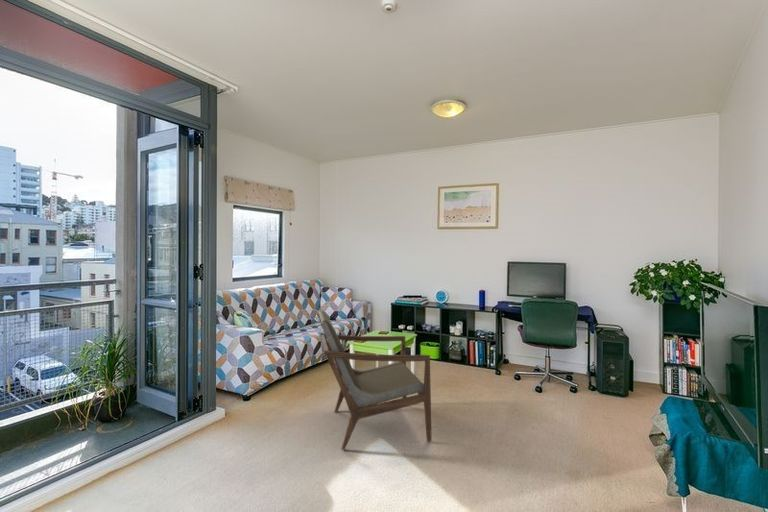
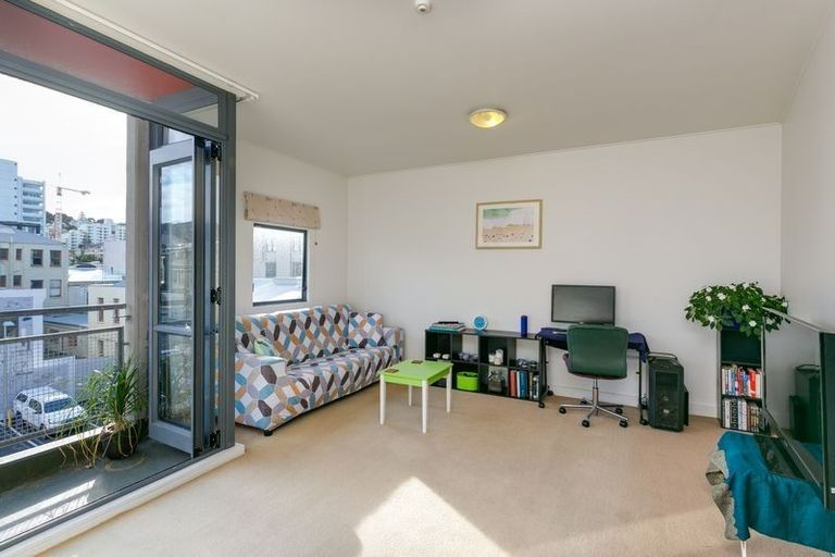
- armchair (369, 369)
